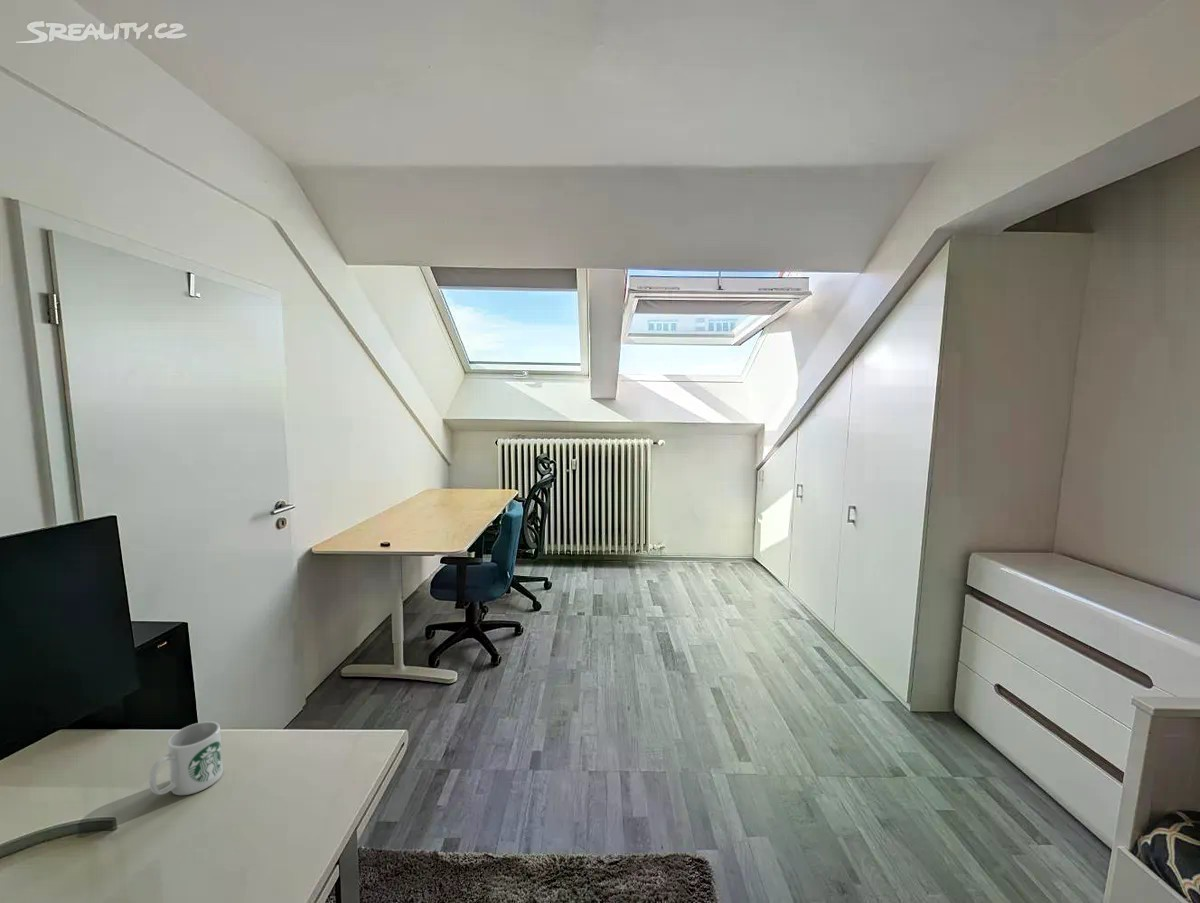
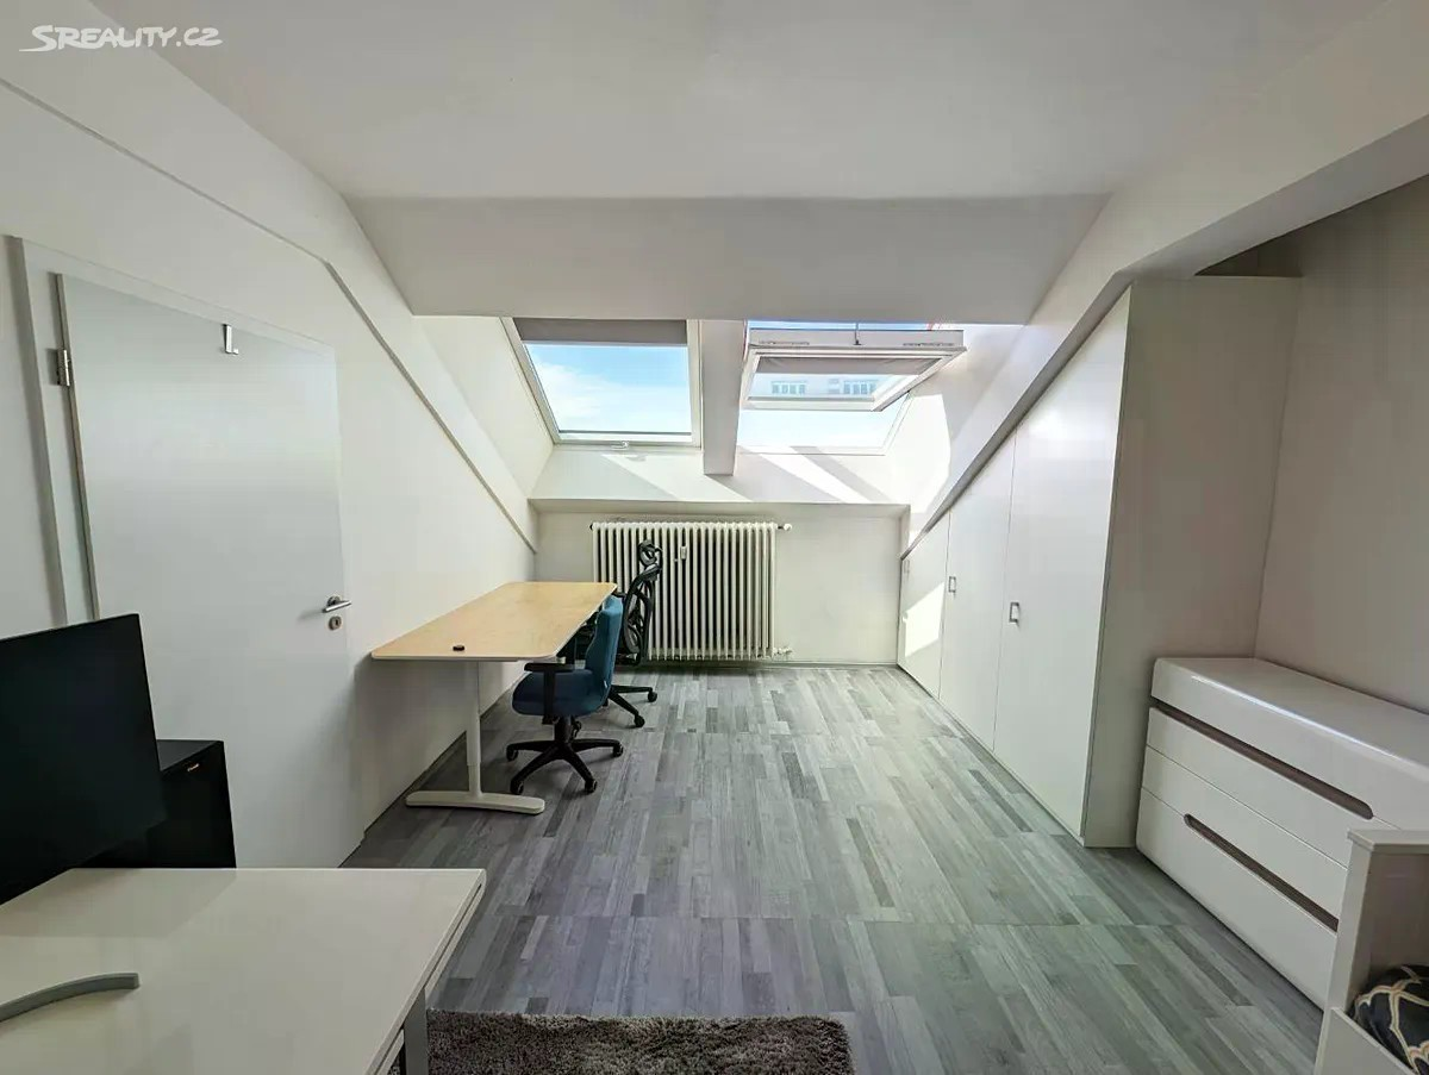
- mug (185, 763)
